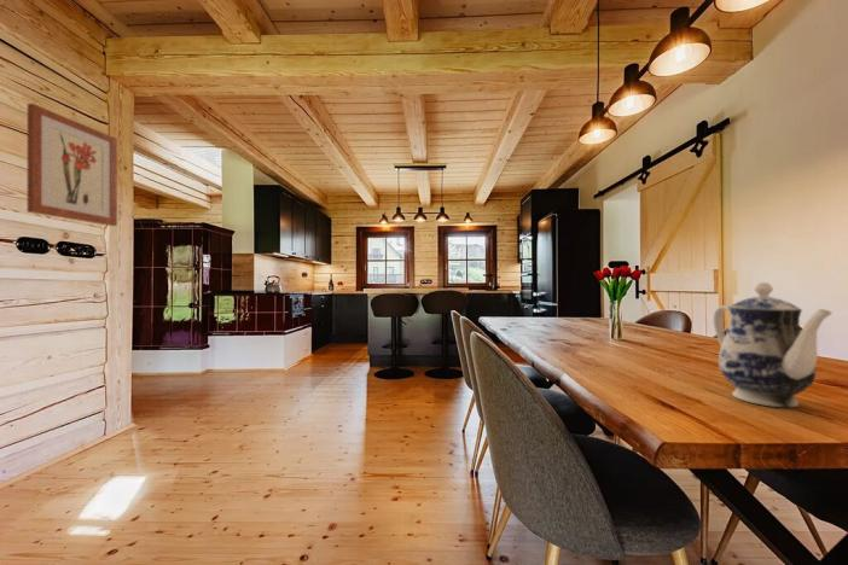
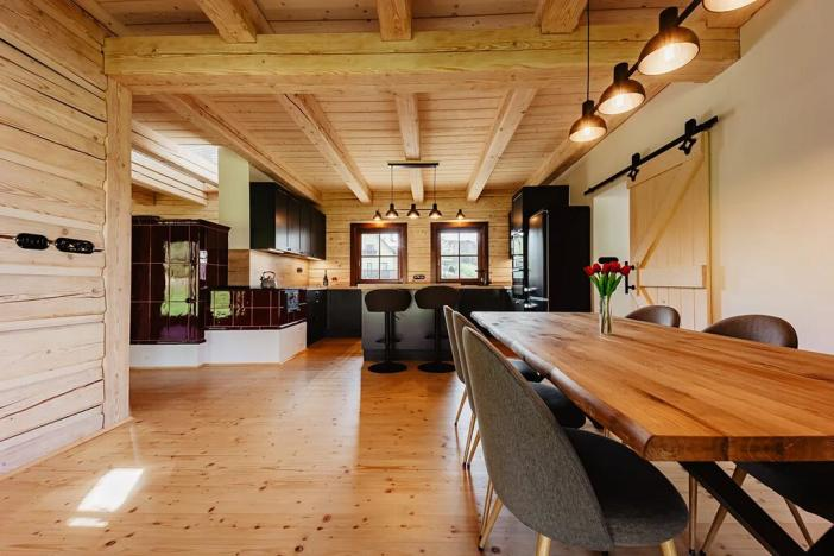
- teapot (763, 340)
- wall art (76, 170)
